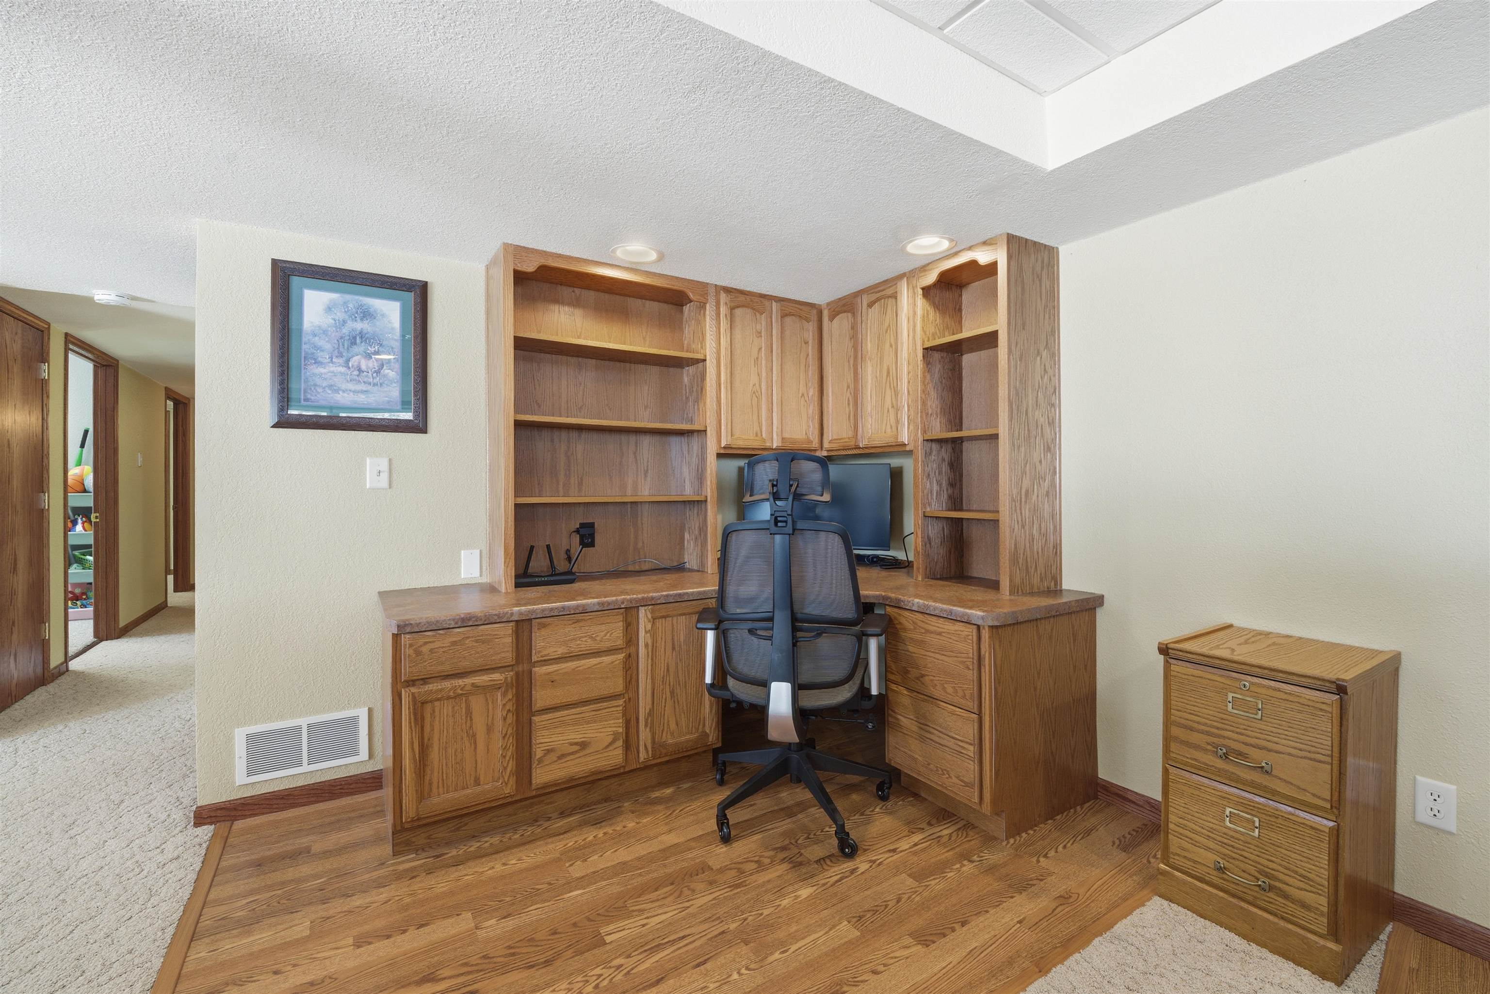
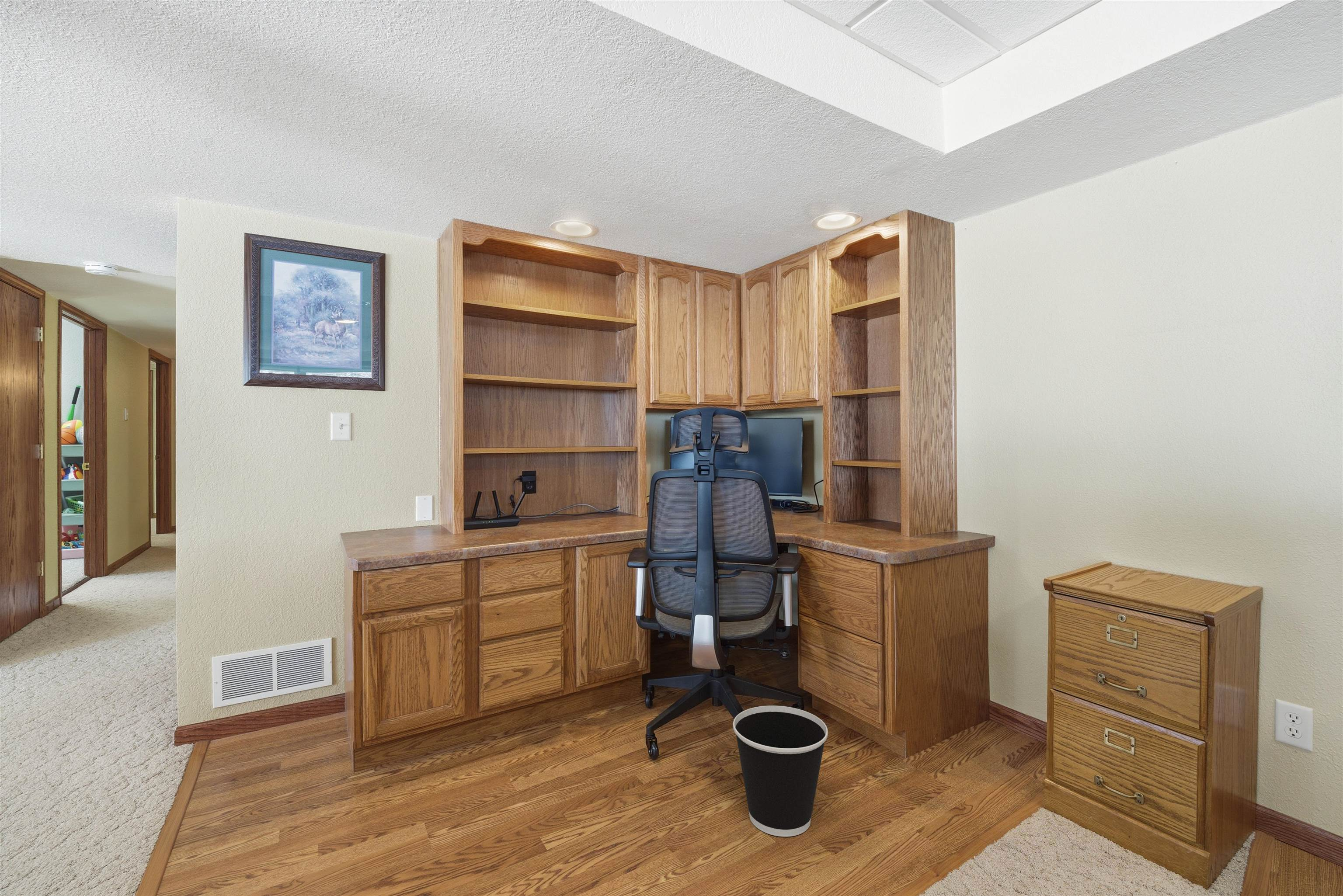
+ wastebasket (779, 771)
